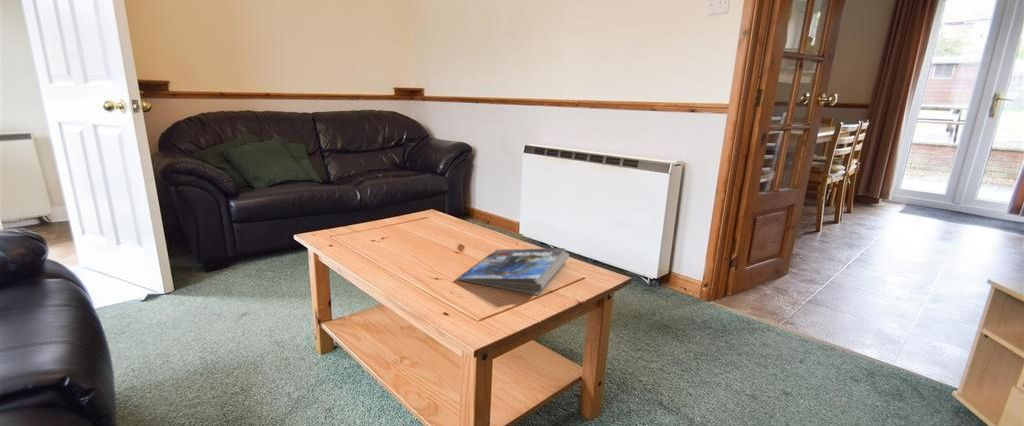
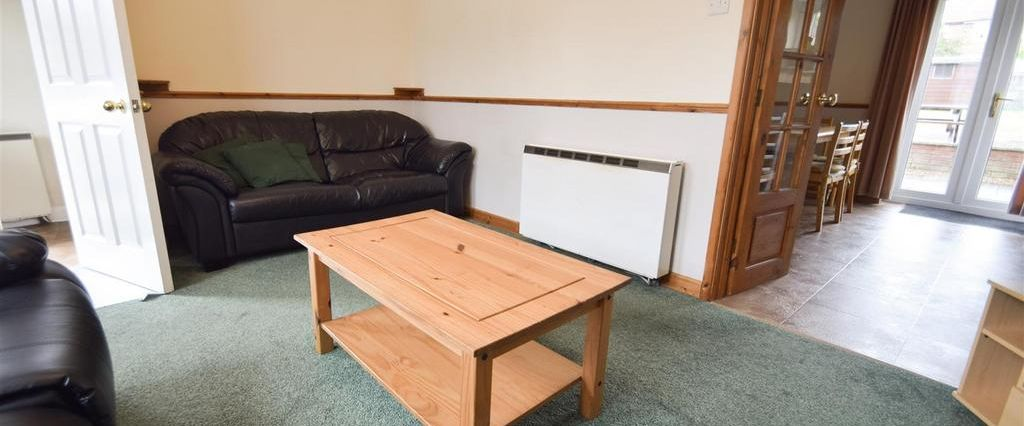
- magazine (516, 263)
